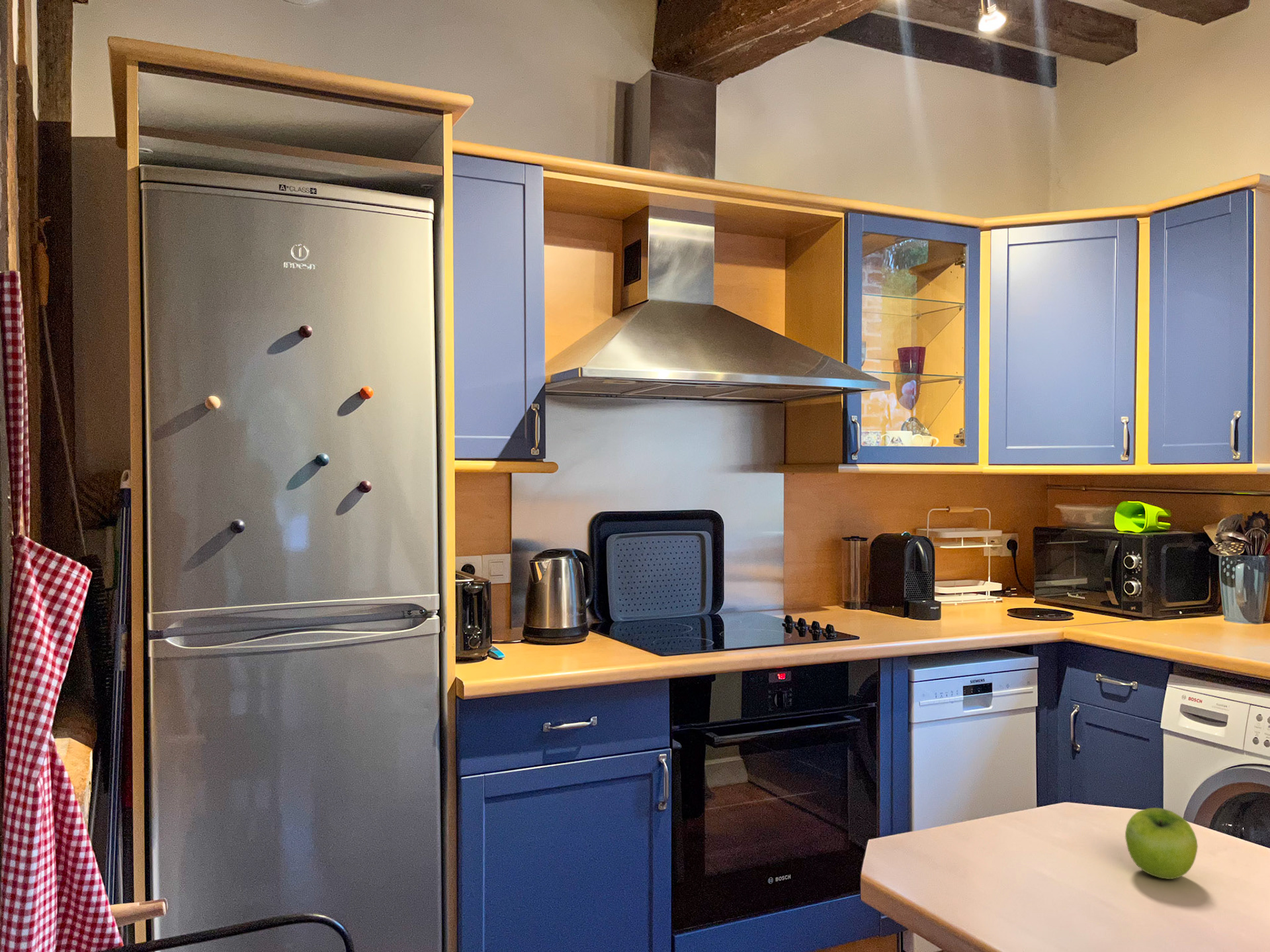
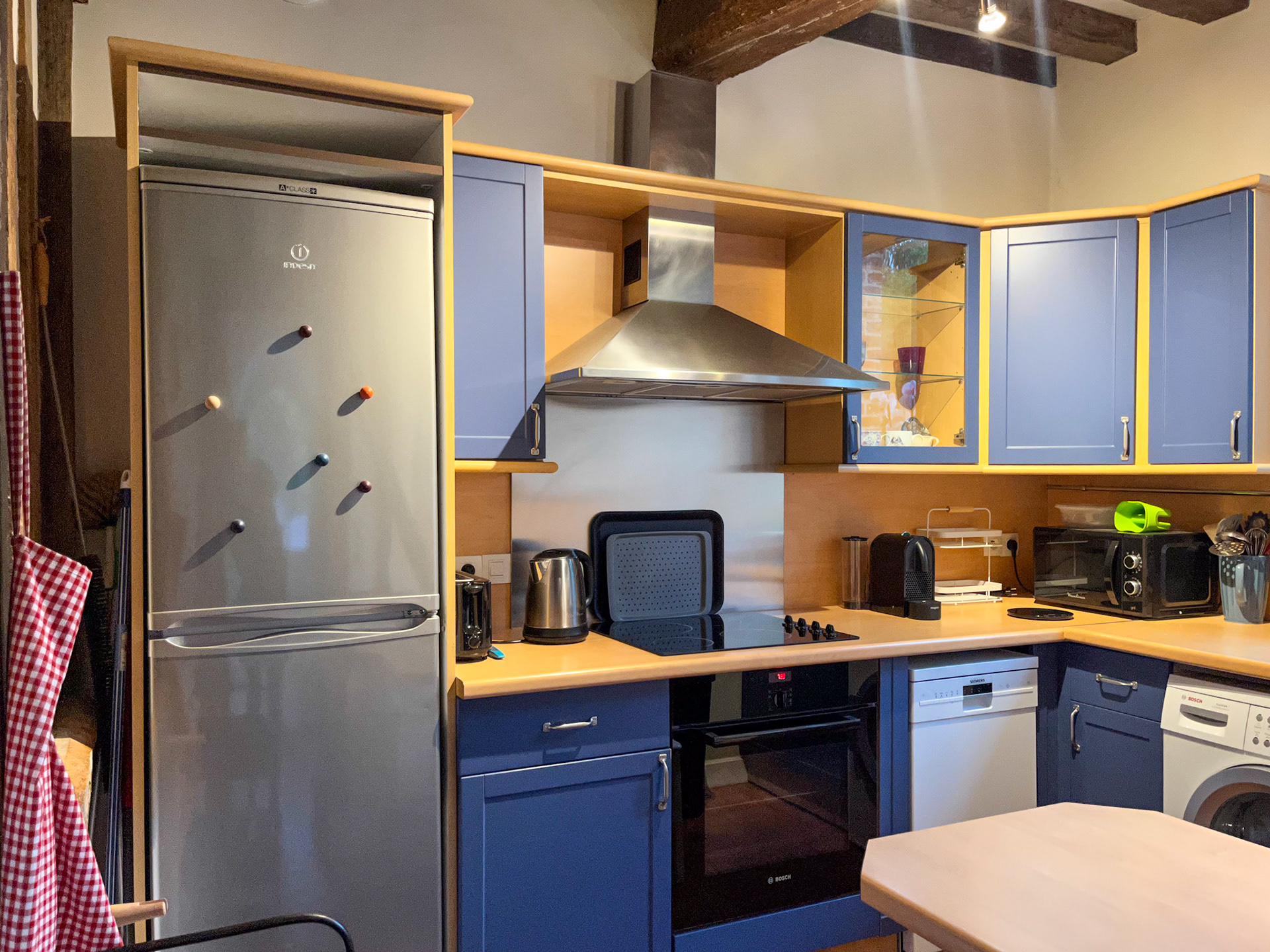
- fruit (1160, 843)
